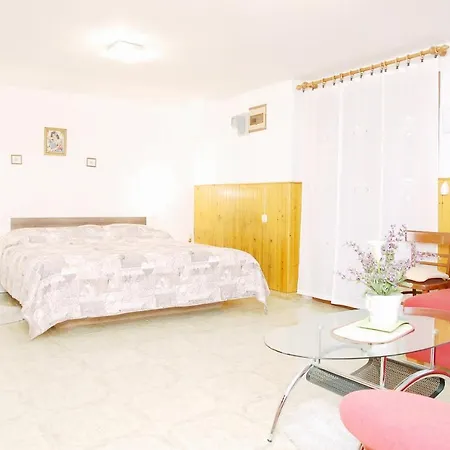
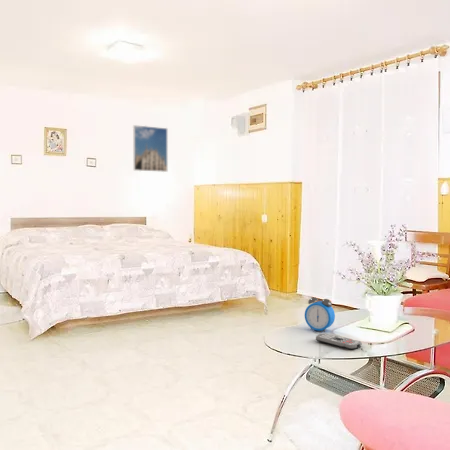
+ alarm clock (319, 314)
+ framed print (150, 149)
+ remote control (337, 341)
